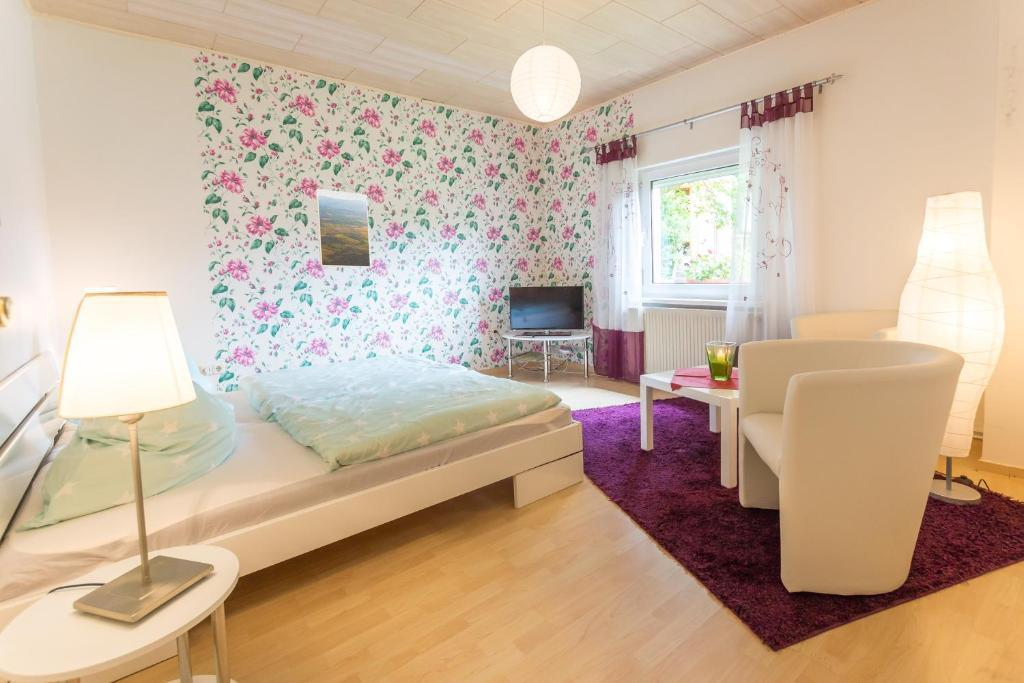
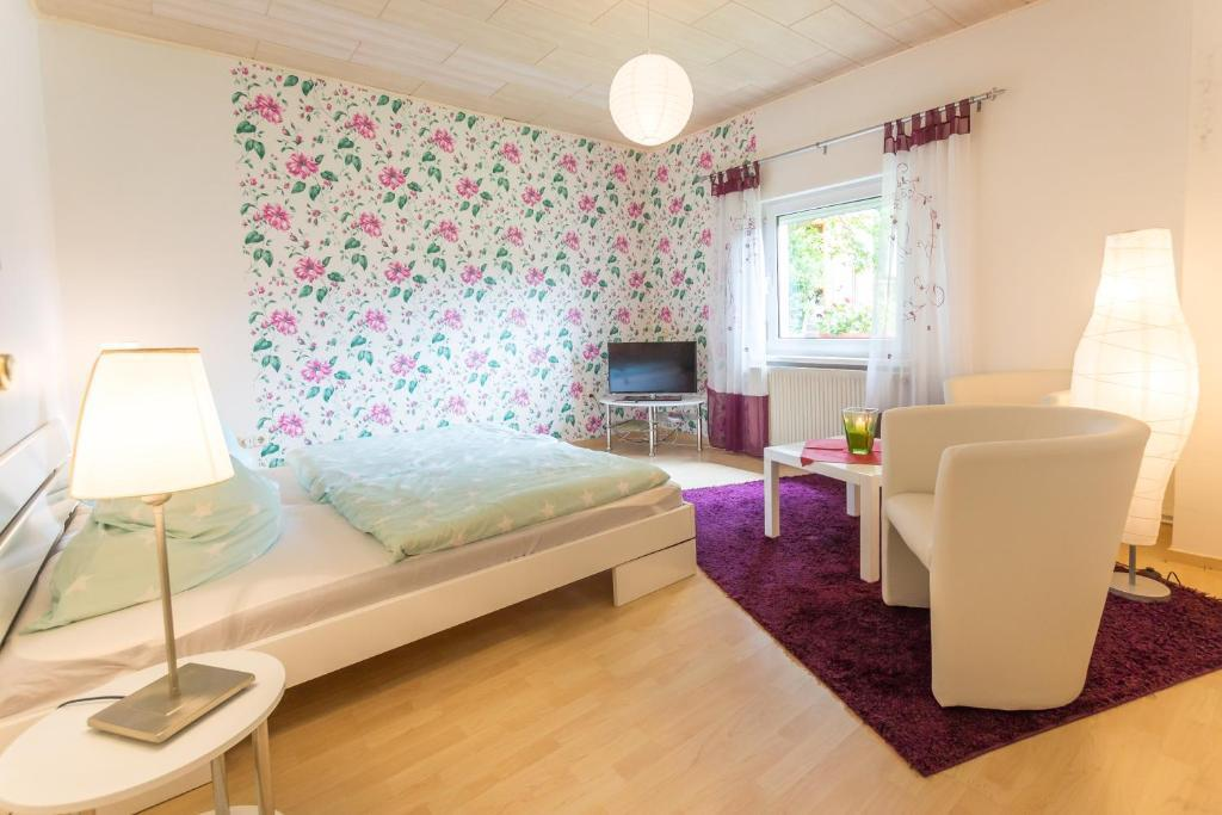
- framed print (344, 229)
